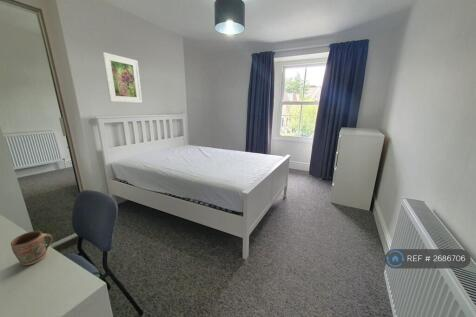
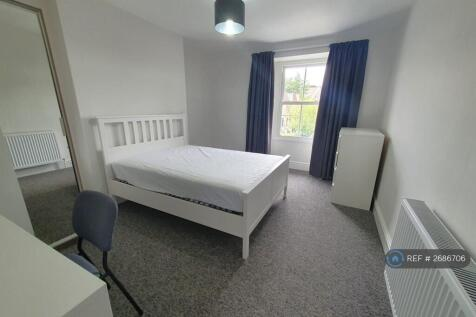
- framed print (124, 80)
- mug (32, 247)
